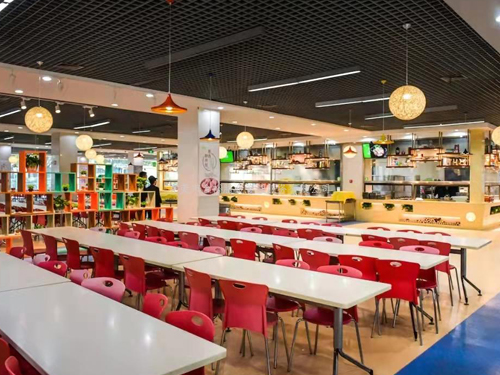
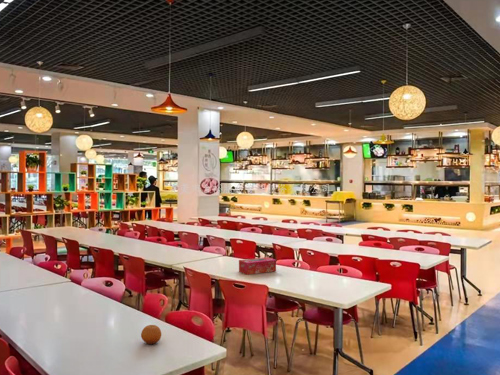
+ tissue box (257, 265)
+ fruit (151, 334)
